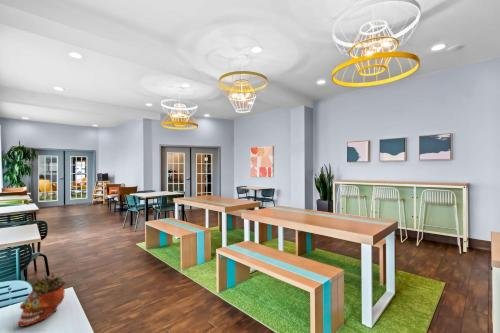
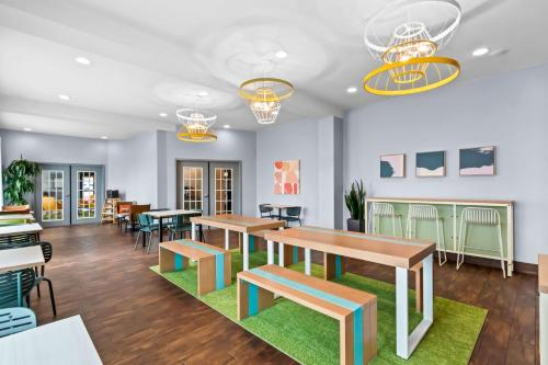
- succulent planter (43, 295)
